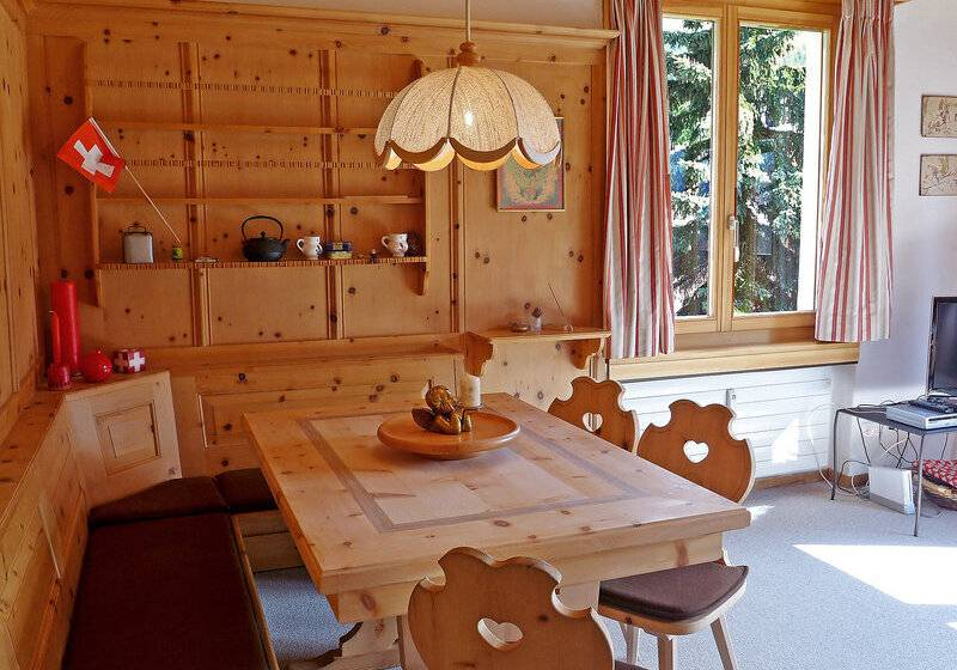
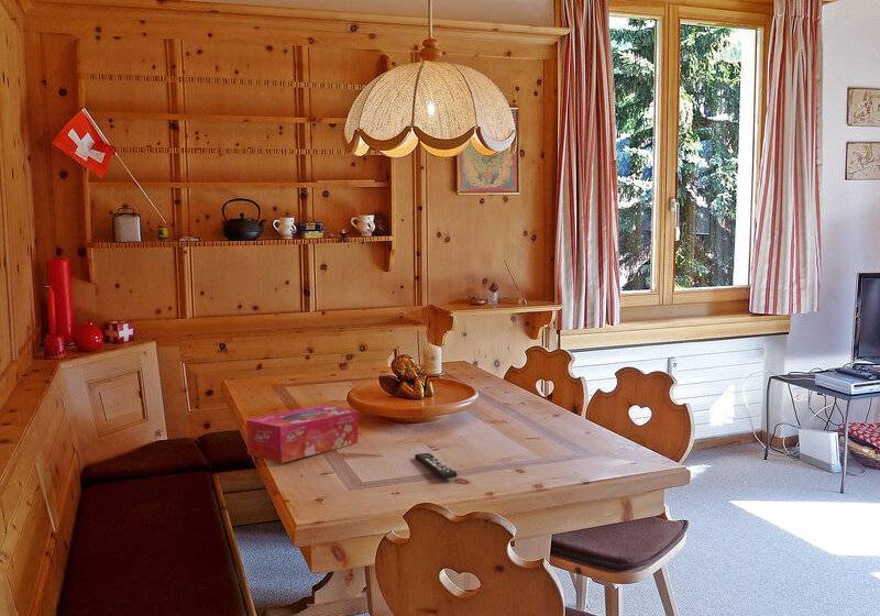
+ remote control (435, 465)
+ tissue box (304, 431)
